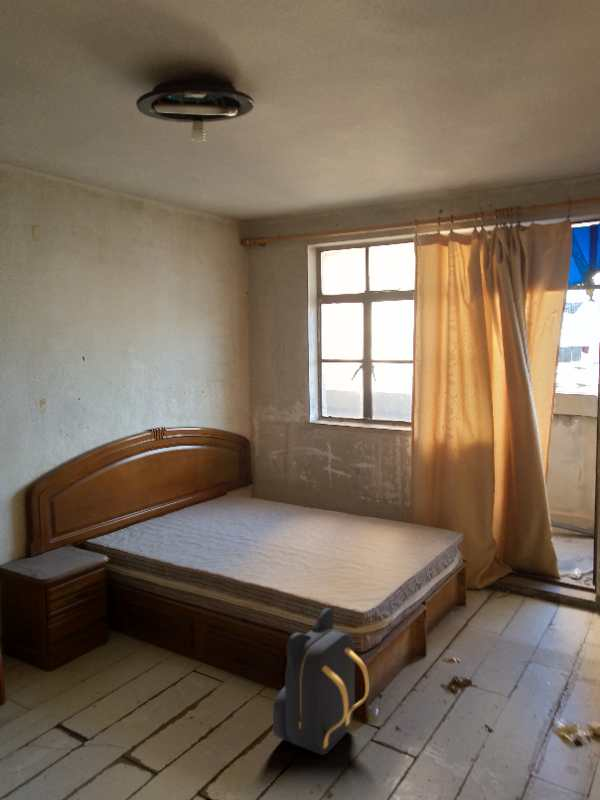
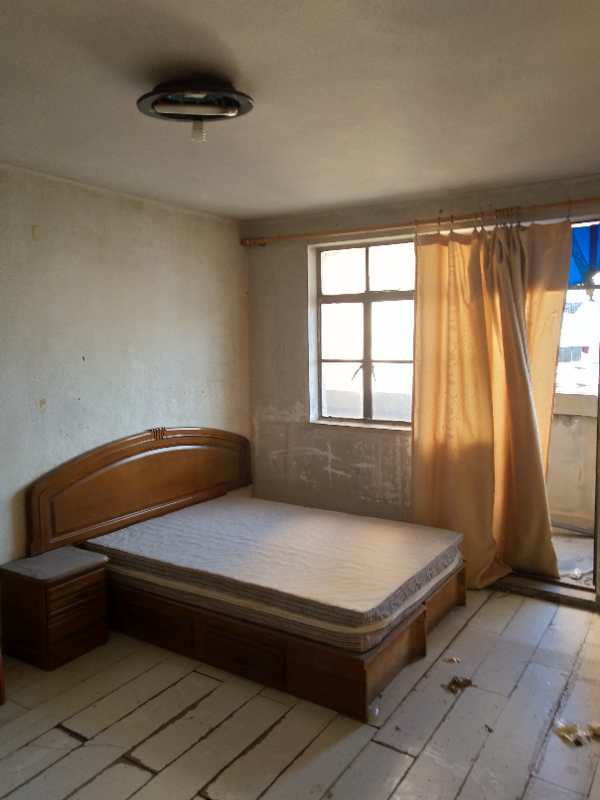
- backpack (324, 681)
